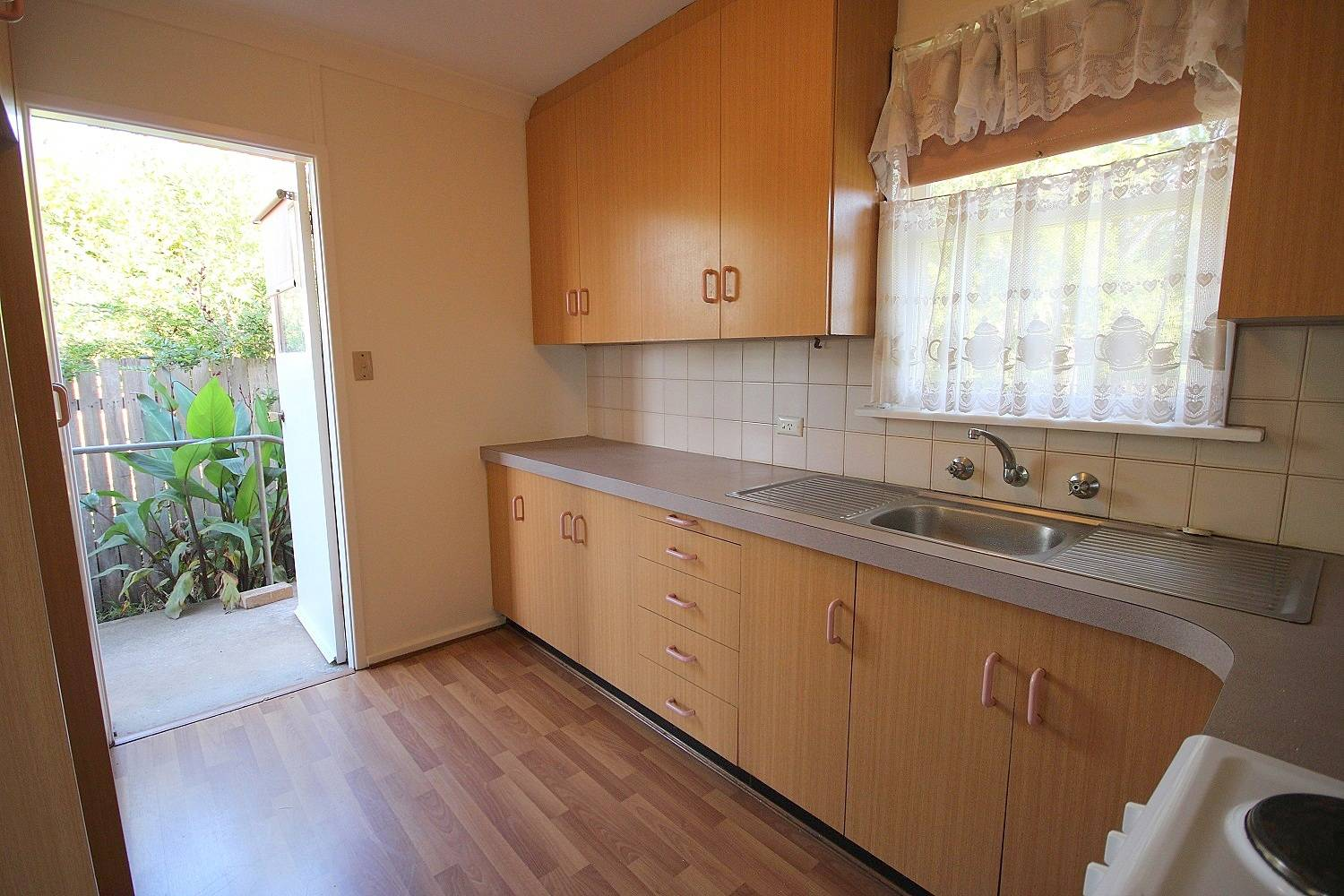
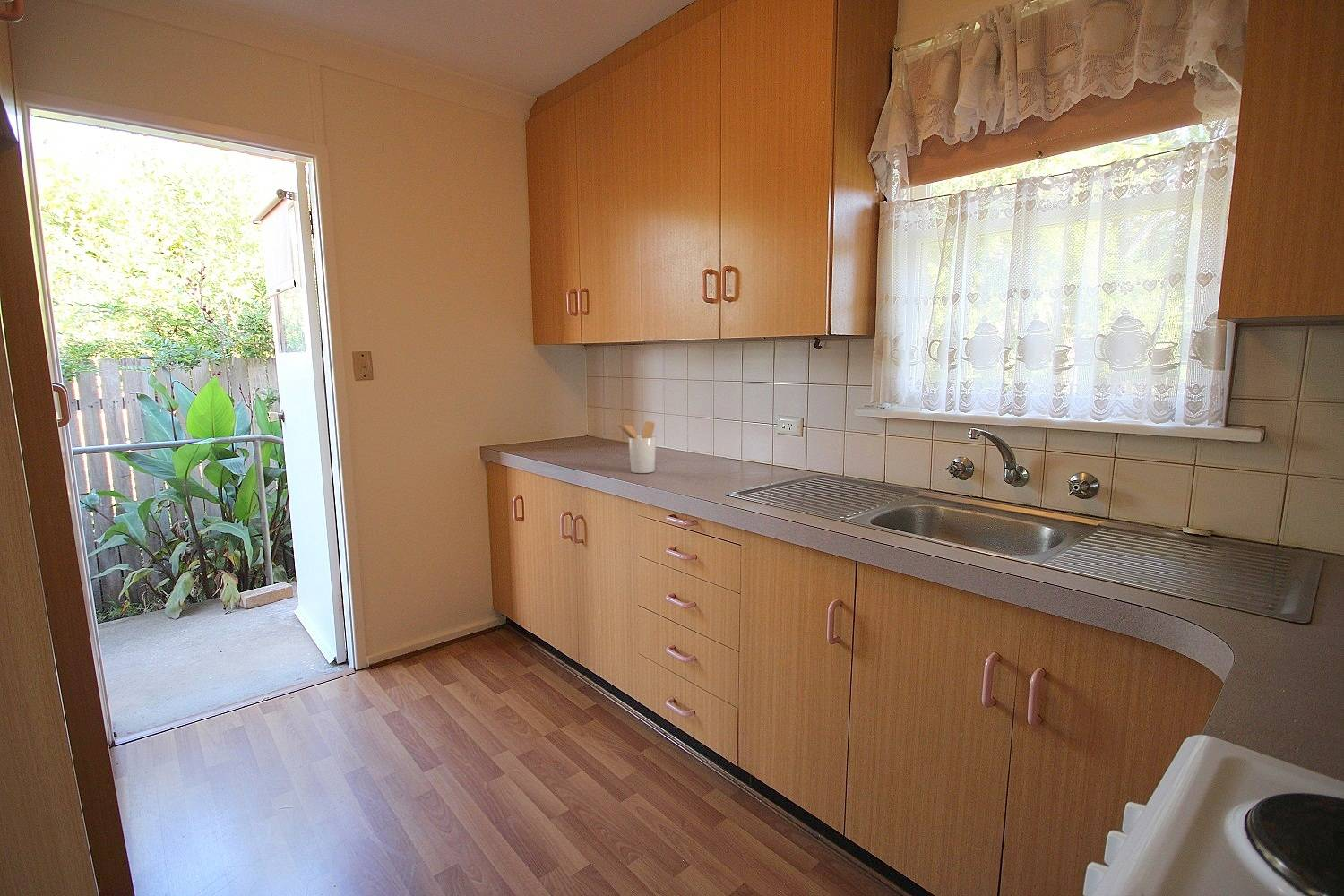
+ utensil holder (635, 446)
